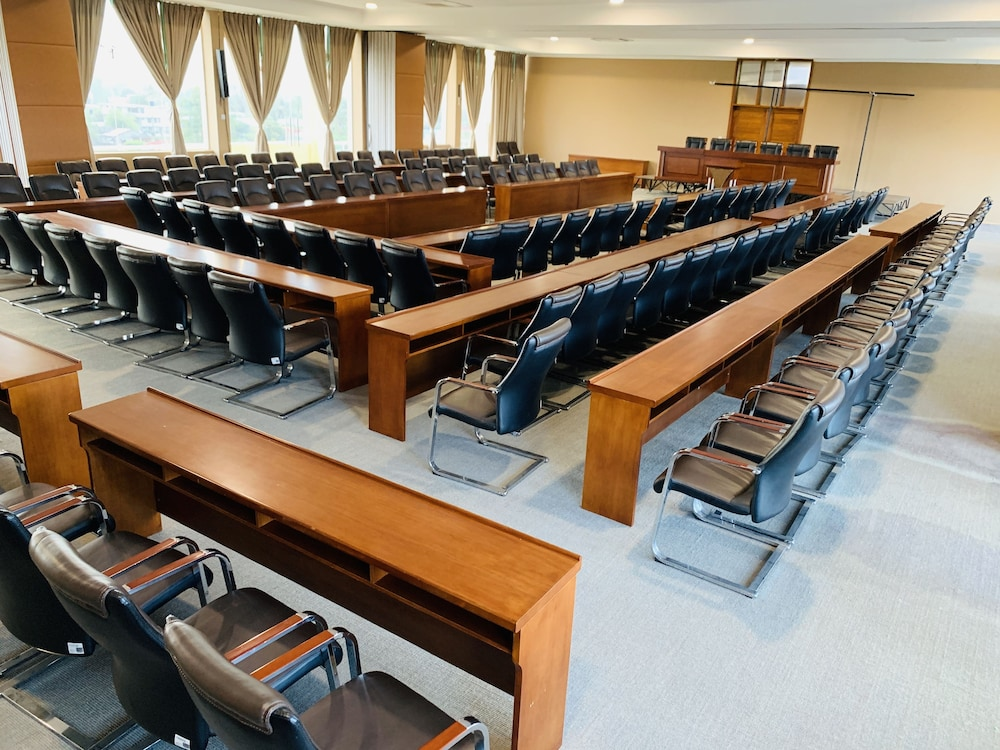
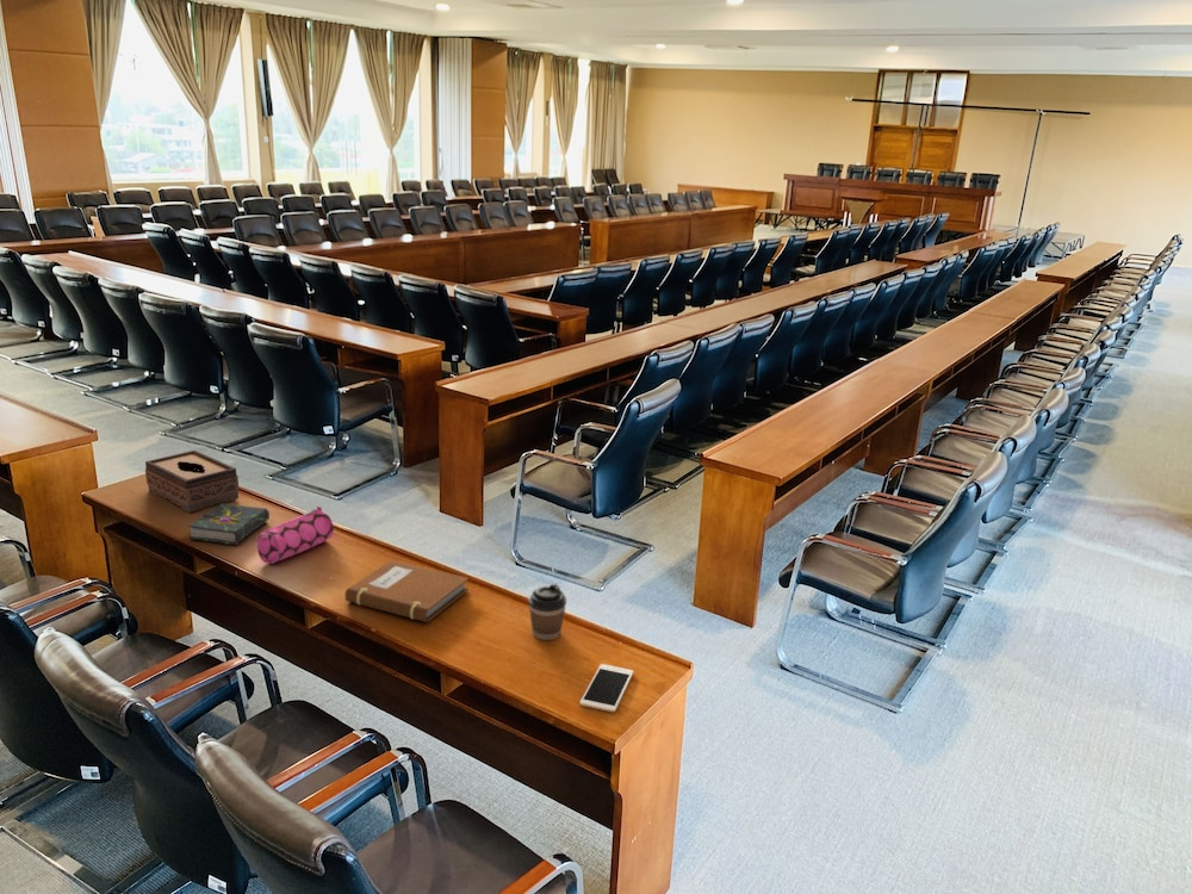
+ notebook (405, 589)
+ tissue box (192, 479)
+ book (229, 522)
+ coffee cup (547, 610)
+ pencil case (294, 534)
+ cell phone (607, 687)
